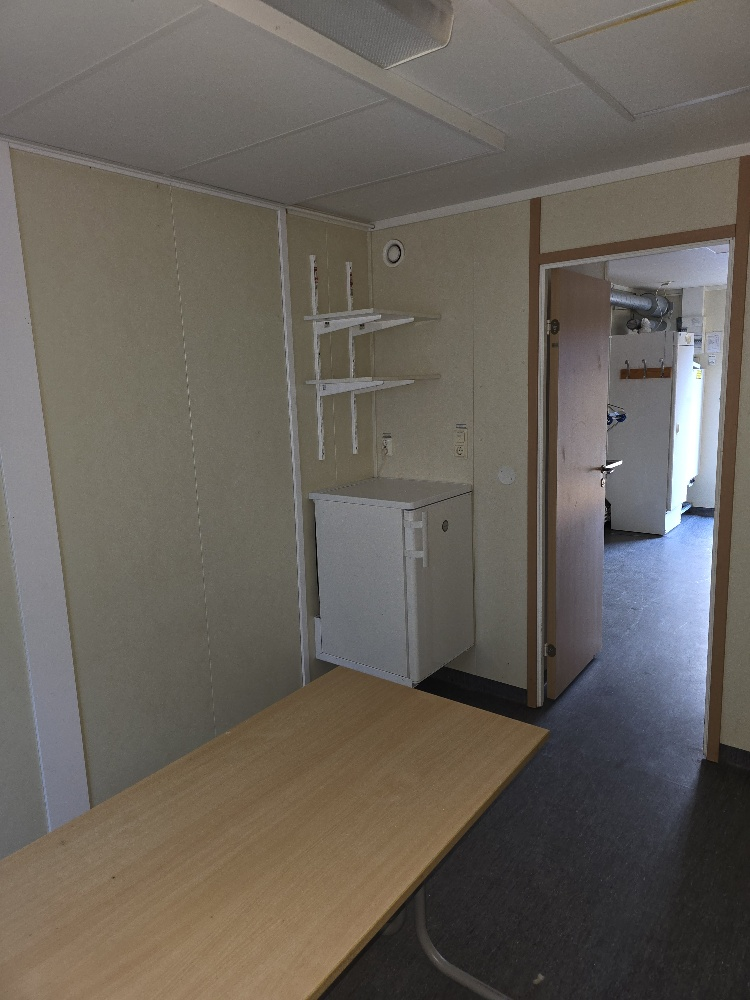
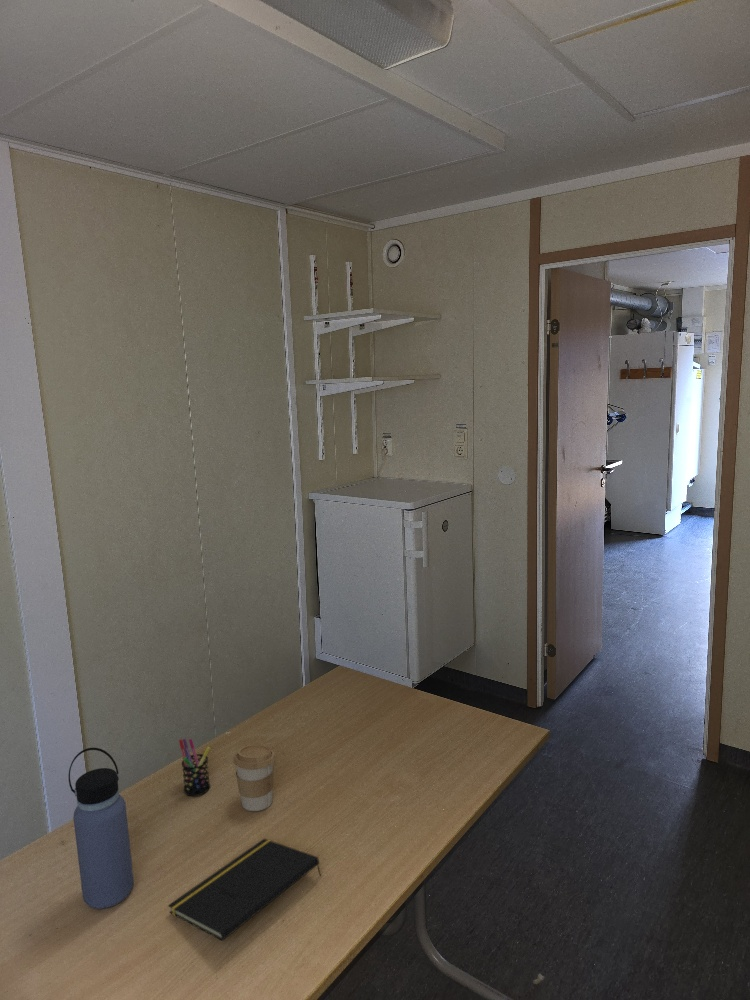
+ water bottle (101, 826)
+ pen holder (192, 766)
+ coffee cup (255, 775)
+ notepad (245, 884)
